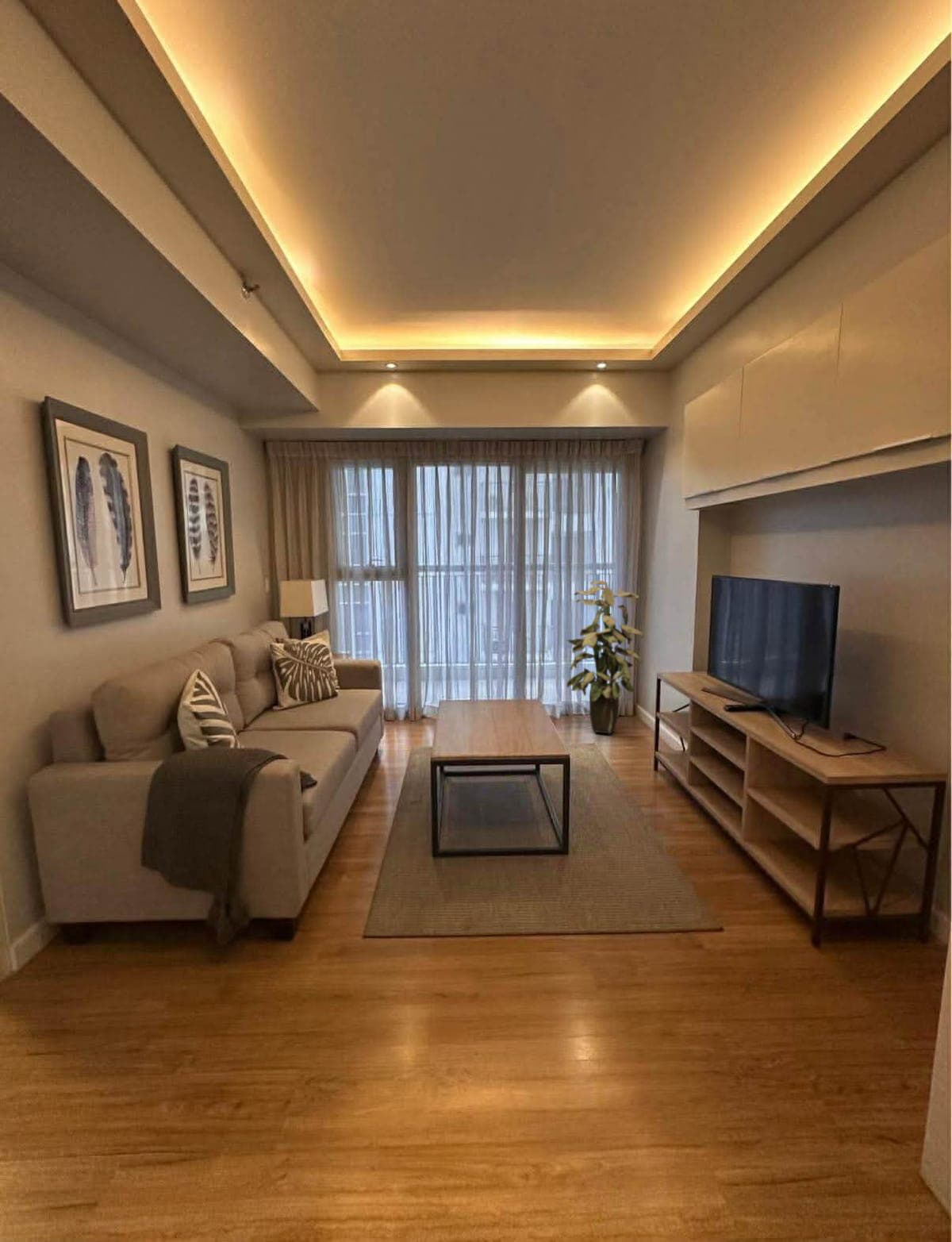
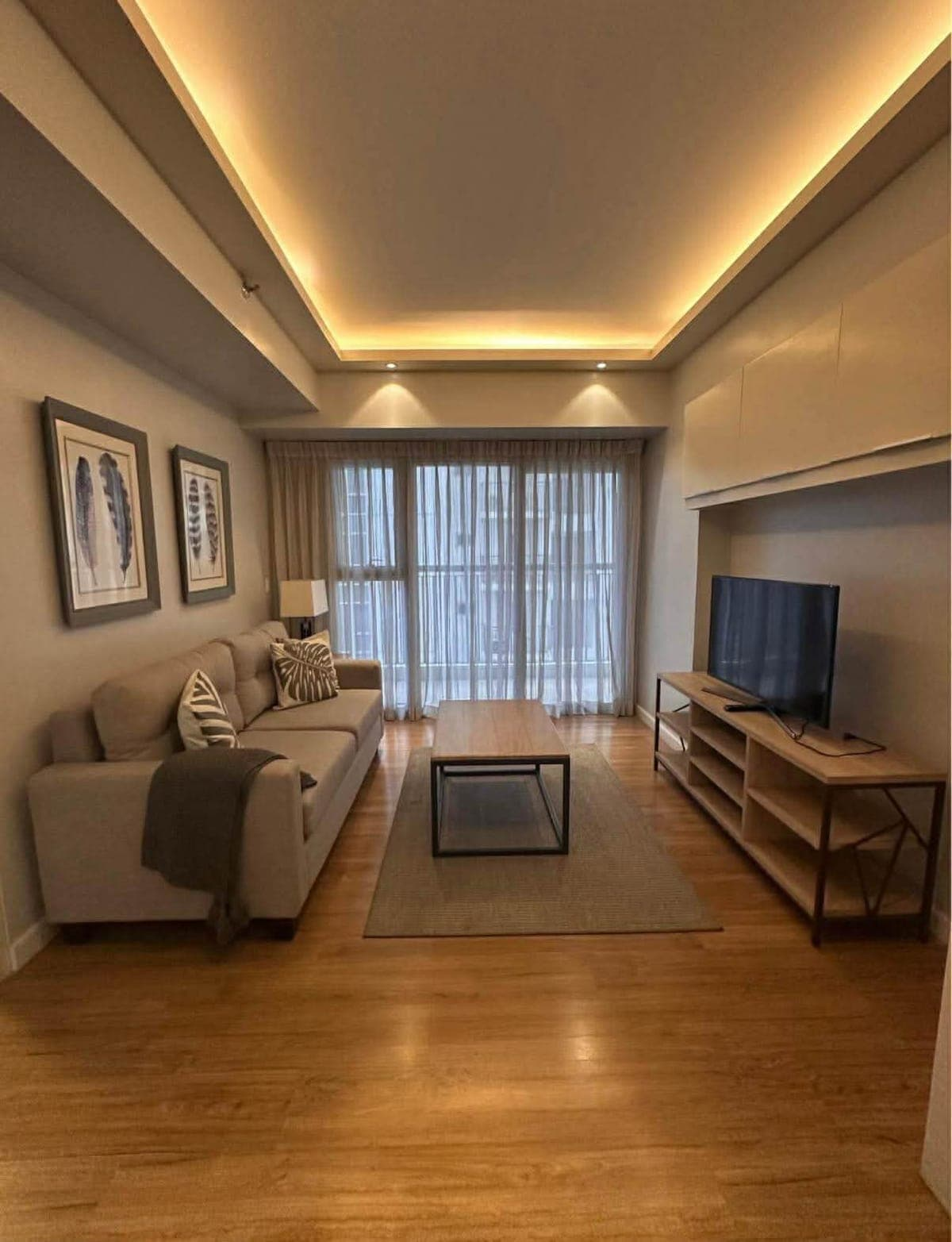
- indoor plant (601, 656)
